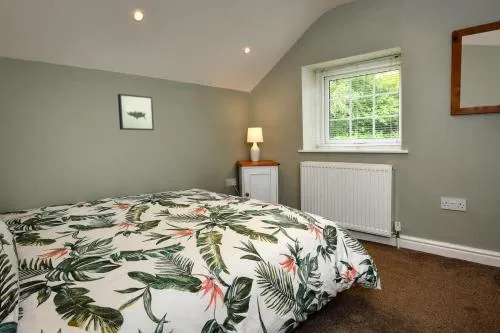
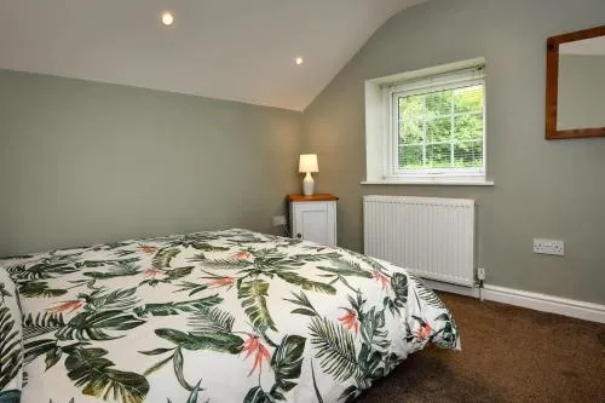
- wall art (136, 112)
